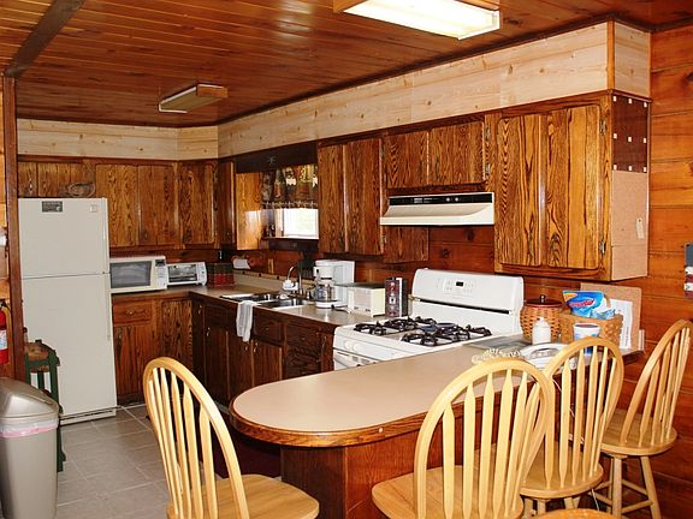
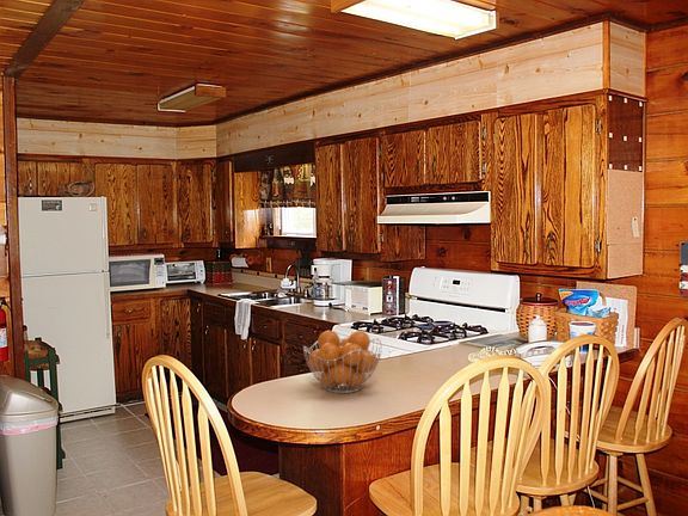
+ fruit basket (342, 360)
